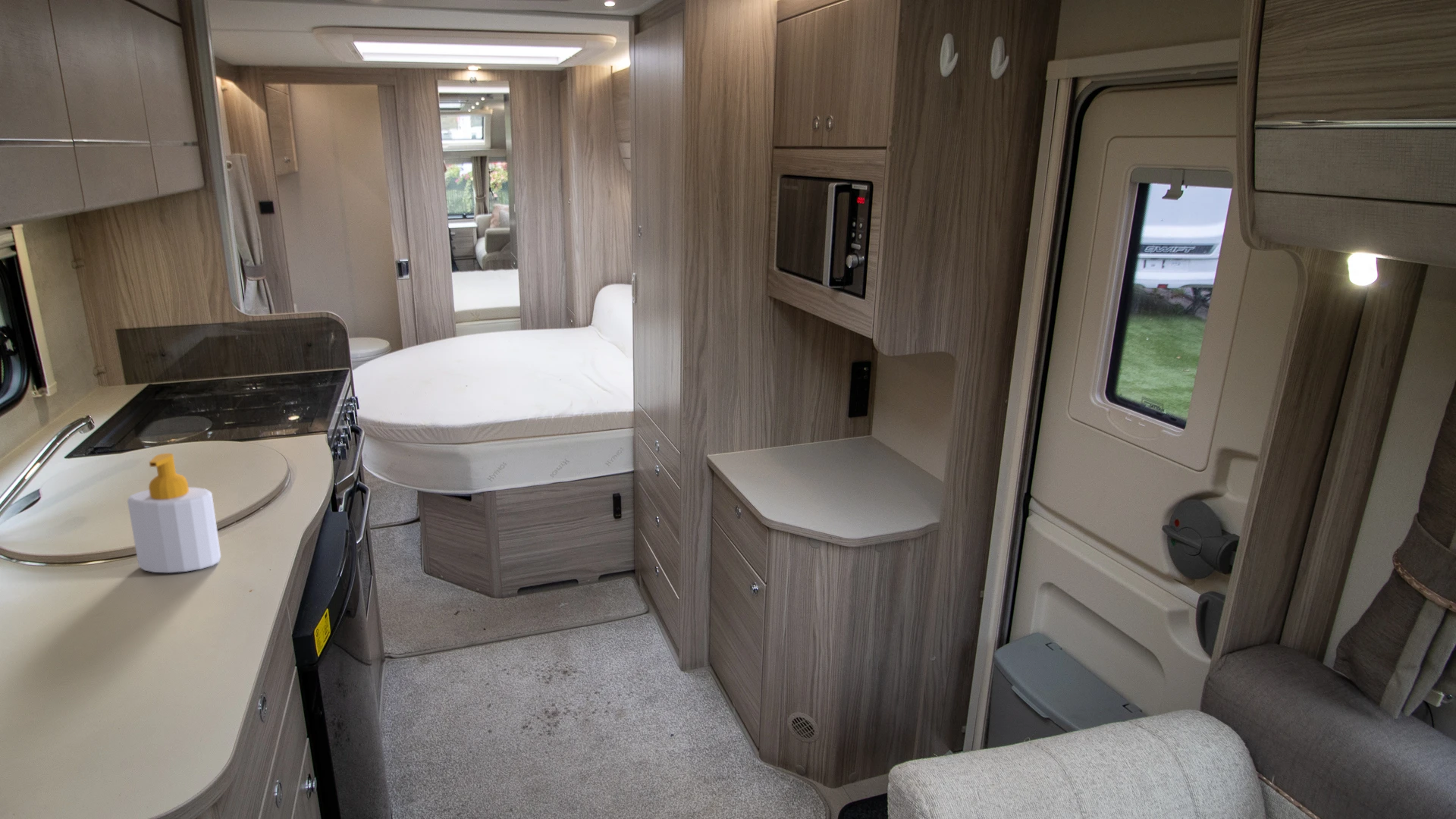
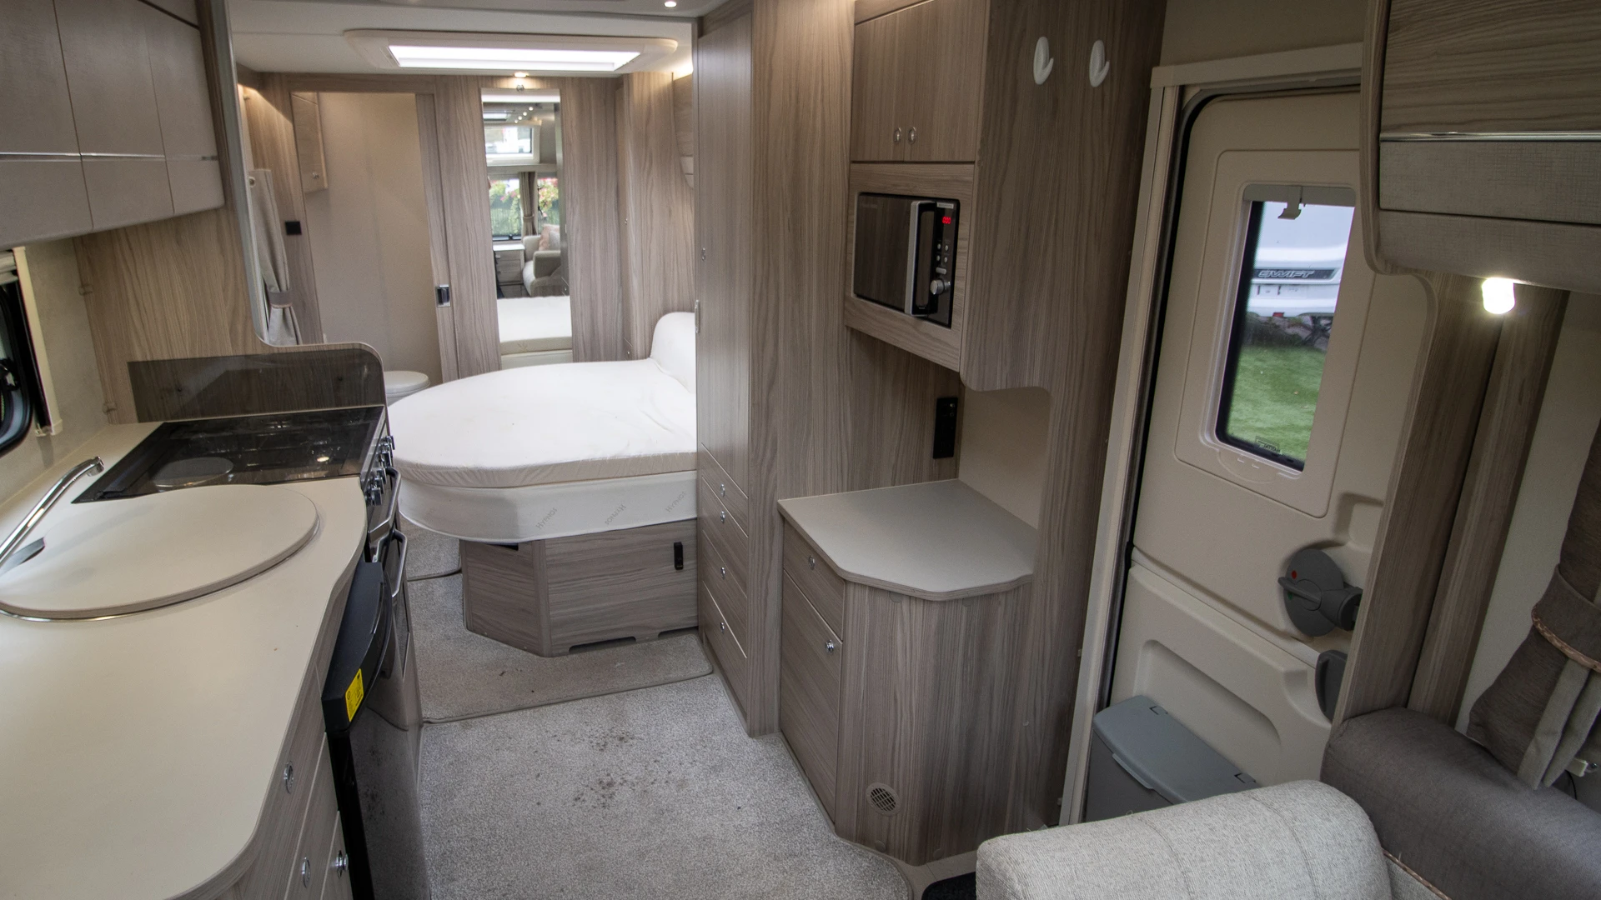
- soap bottle (172, 510)
